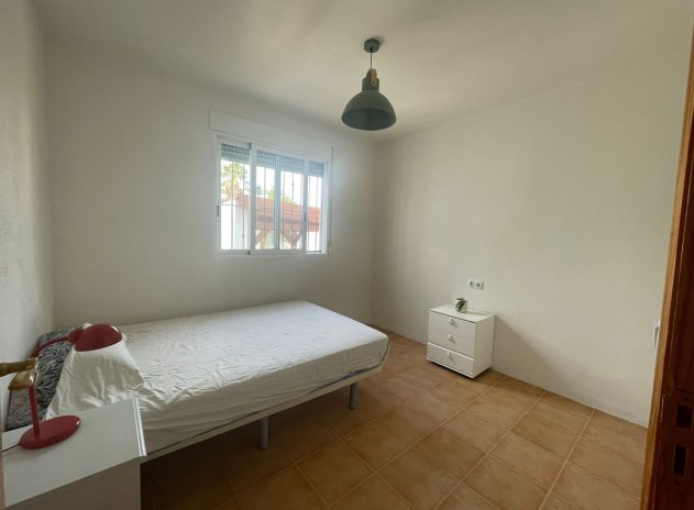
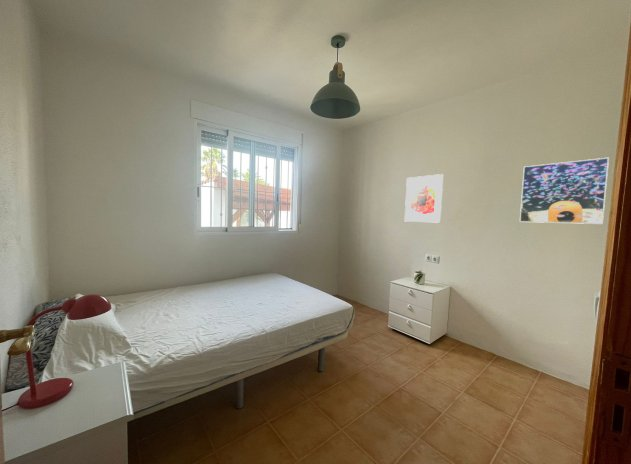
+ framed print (422, 199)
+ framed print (560, 193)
